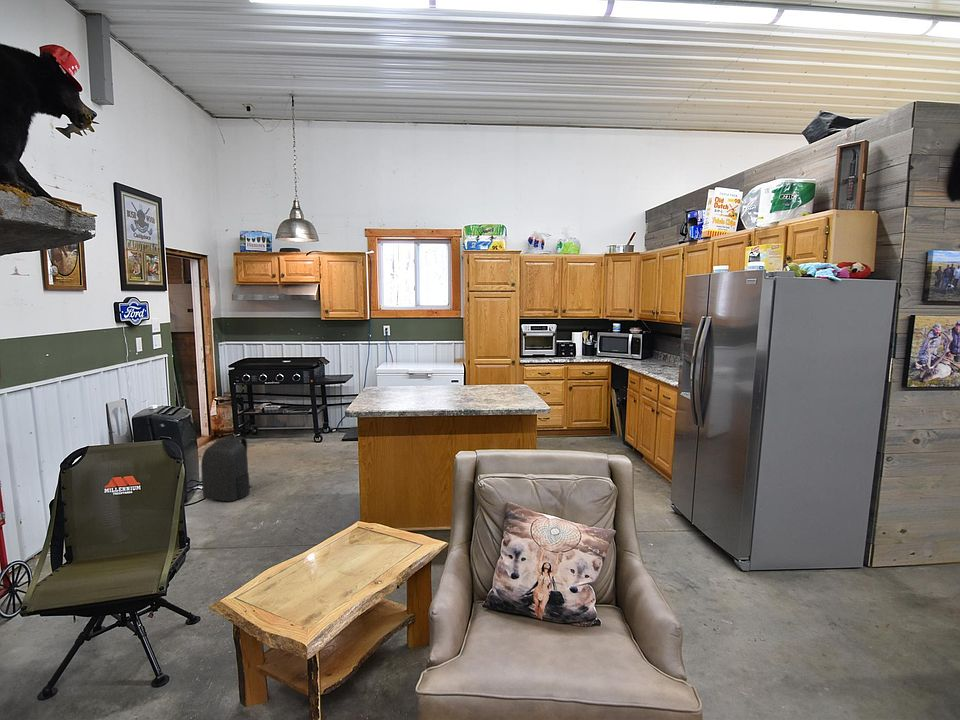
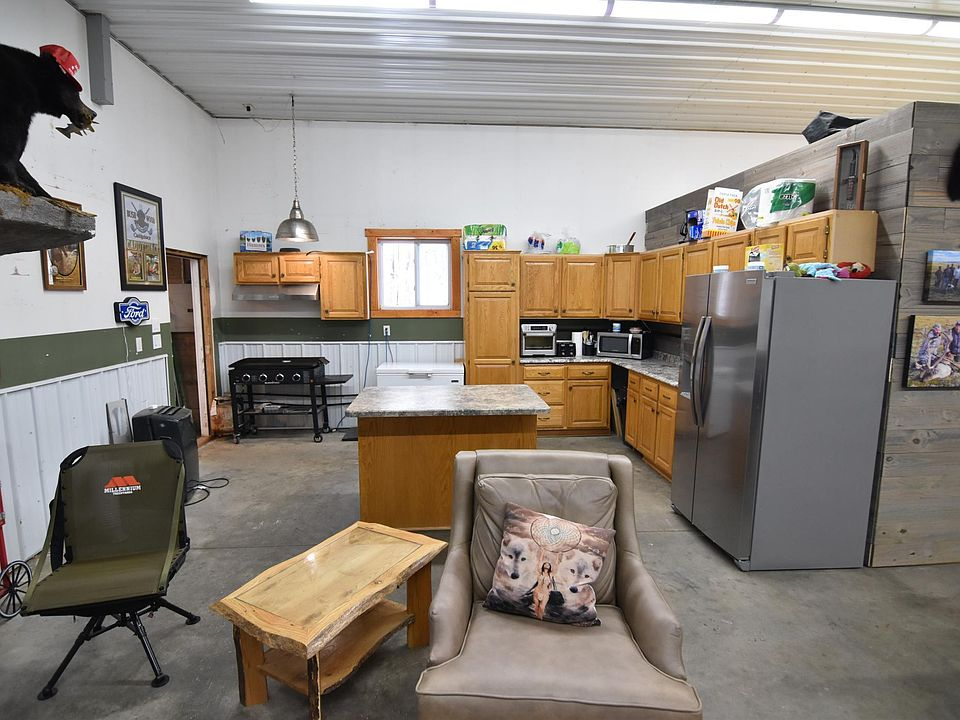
- backpack (229, 464)
